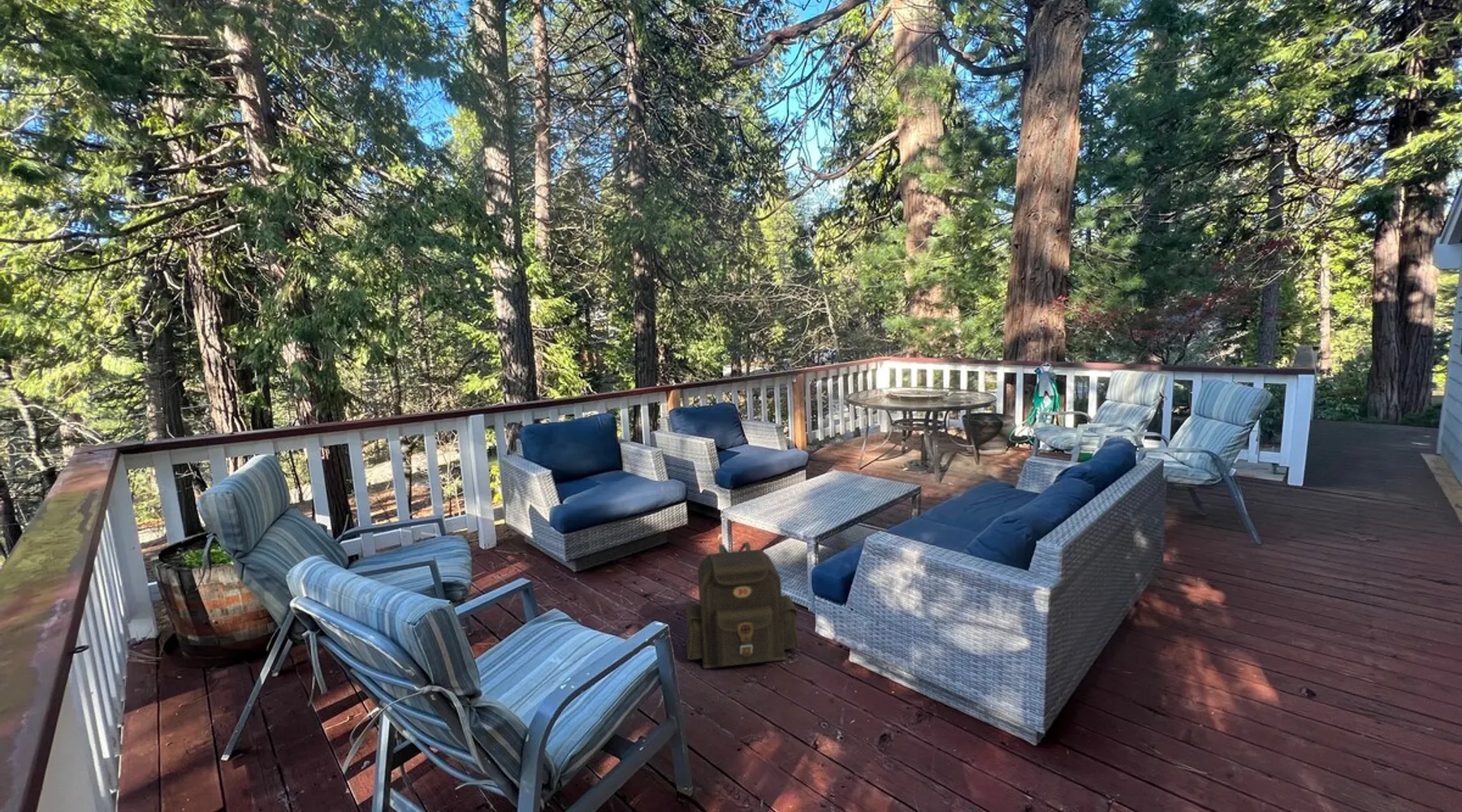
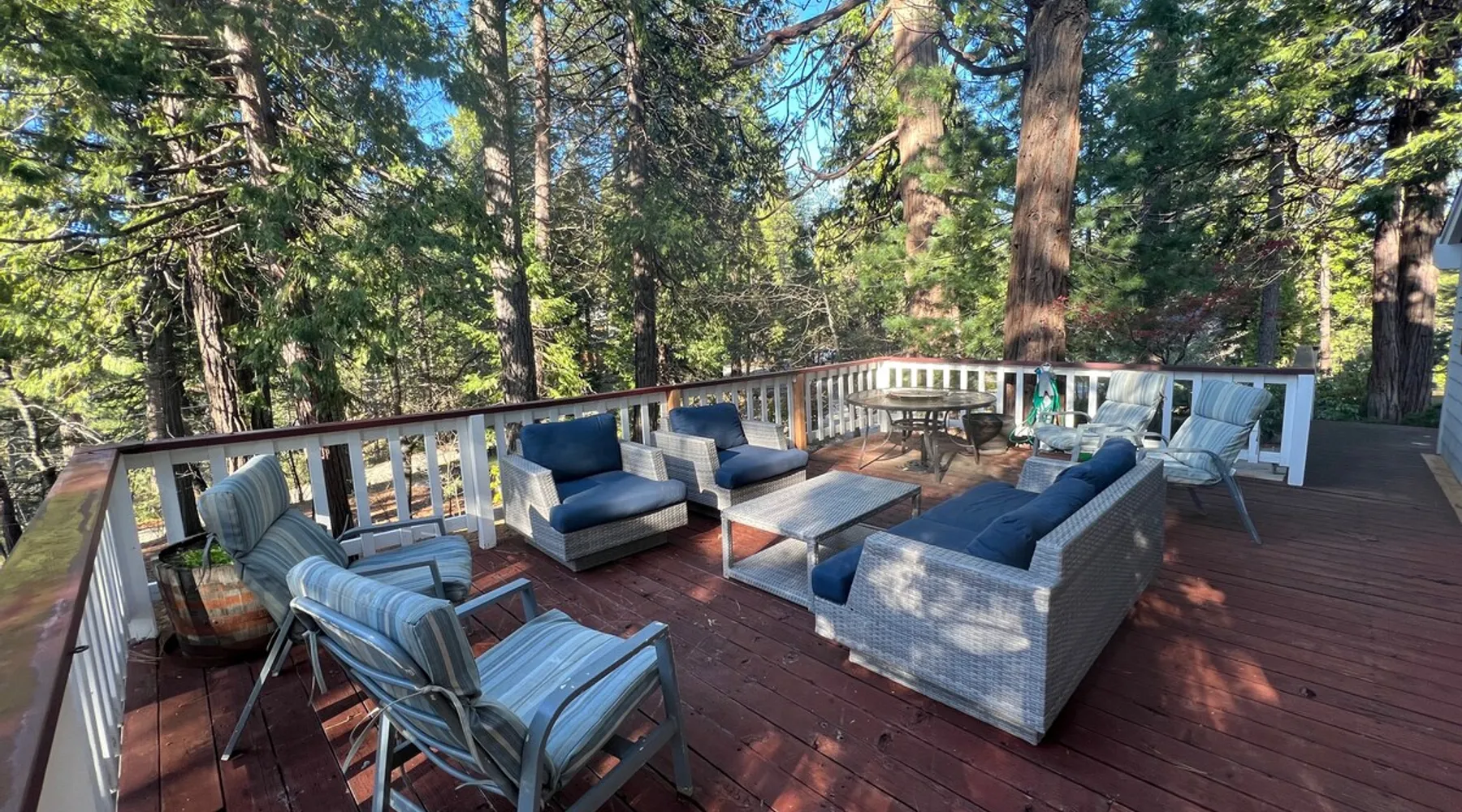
- backpack (740, 602)
